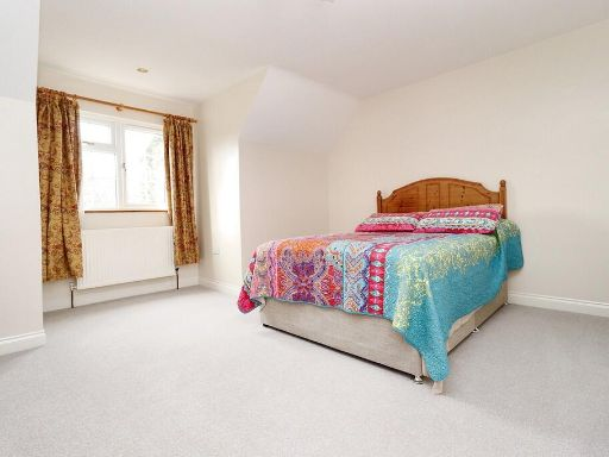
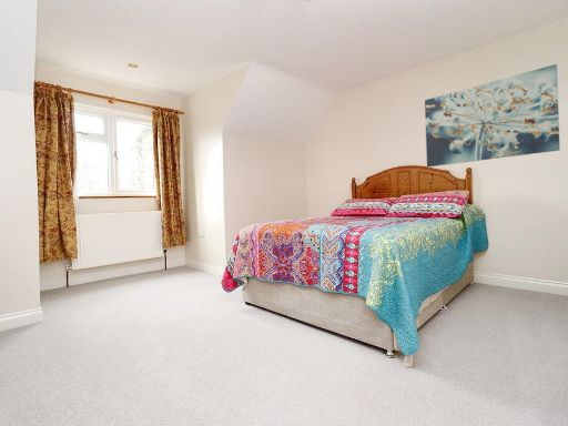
+ wall art (484, 122)
